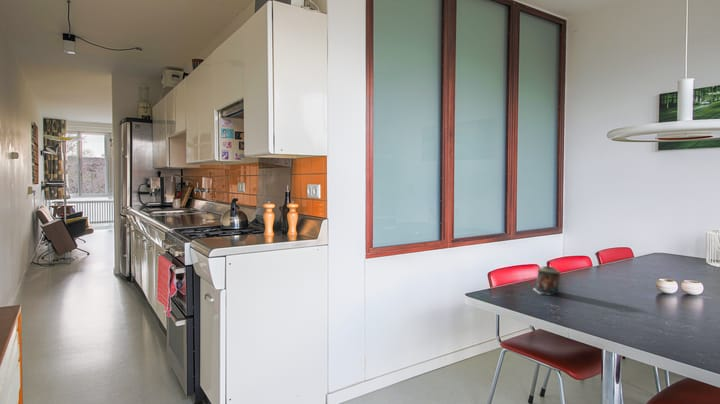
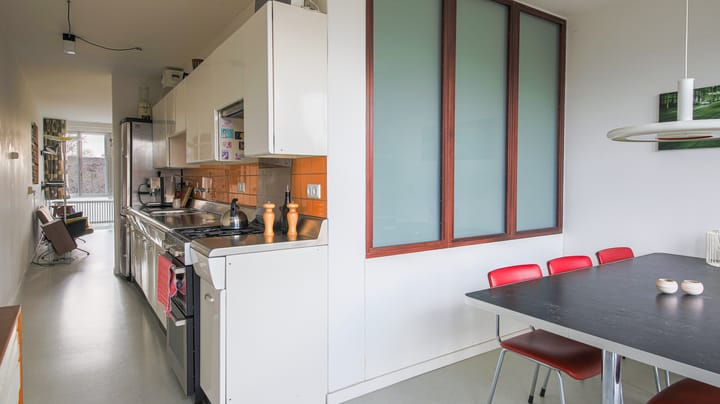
- candle (545, 279)
